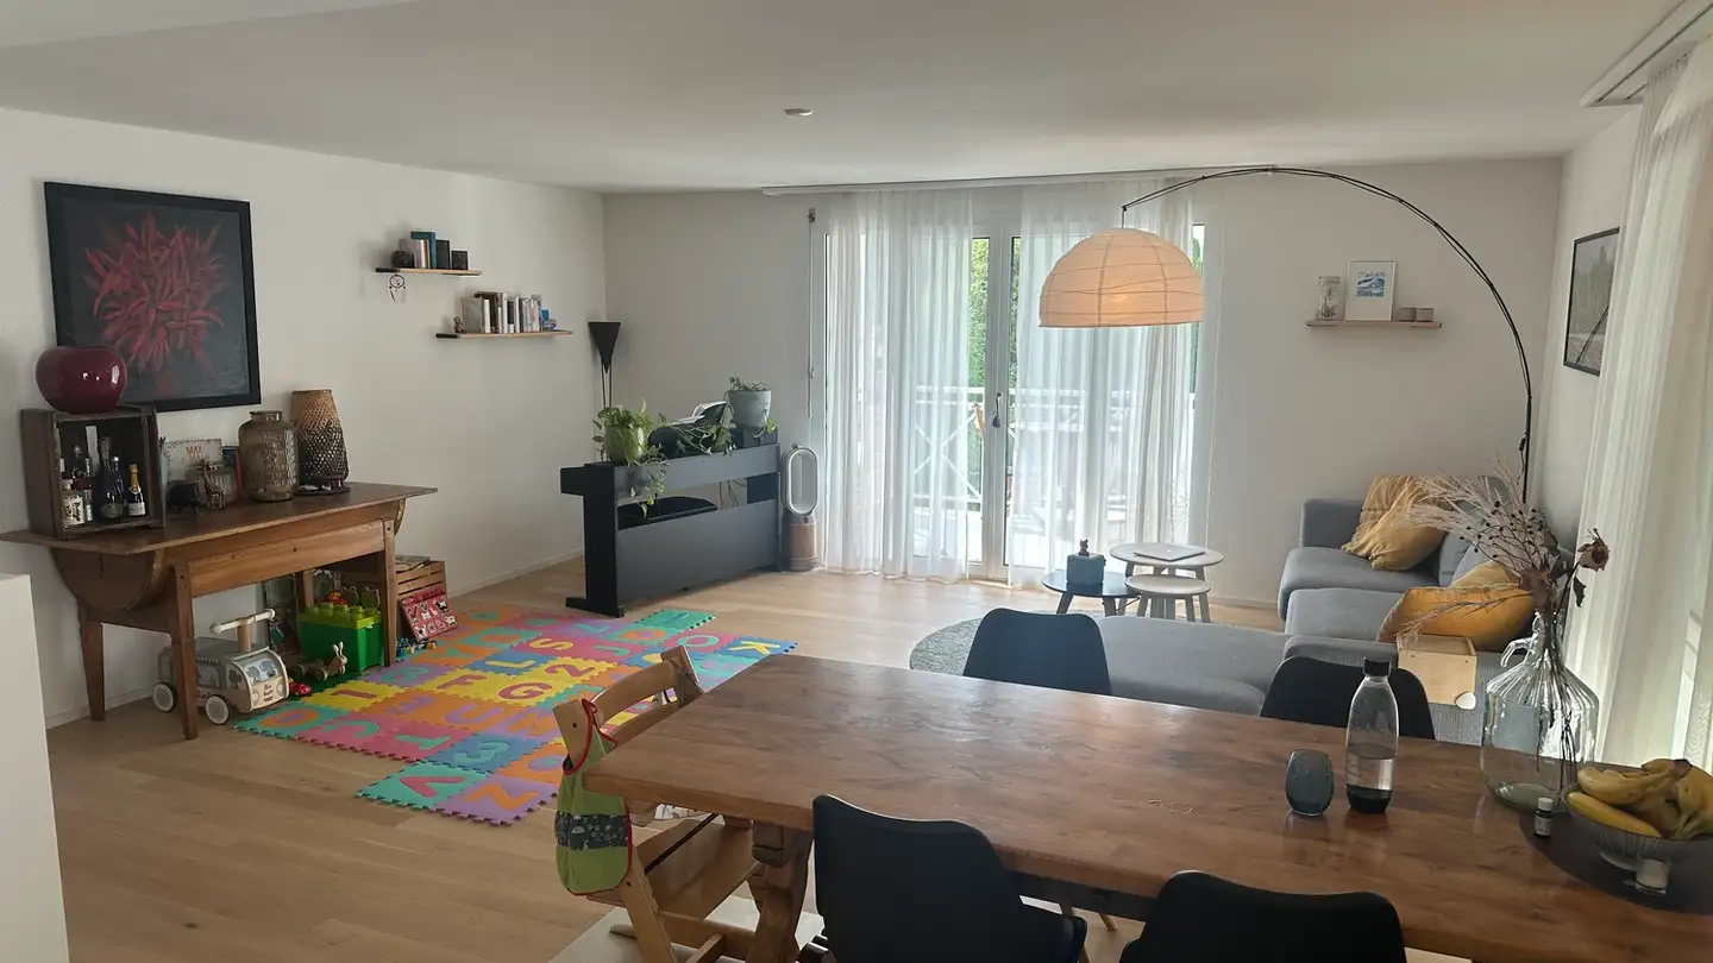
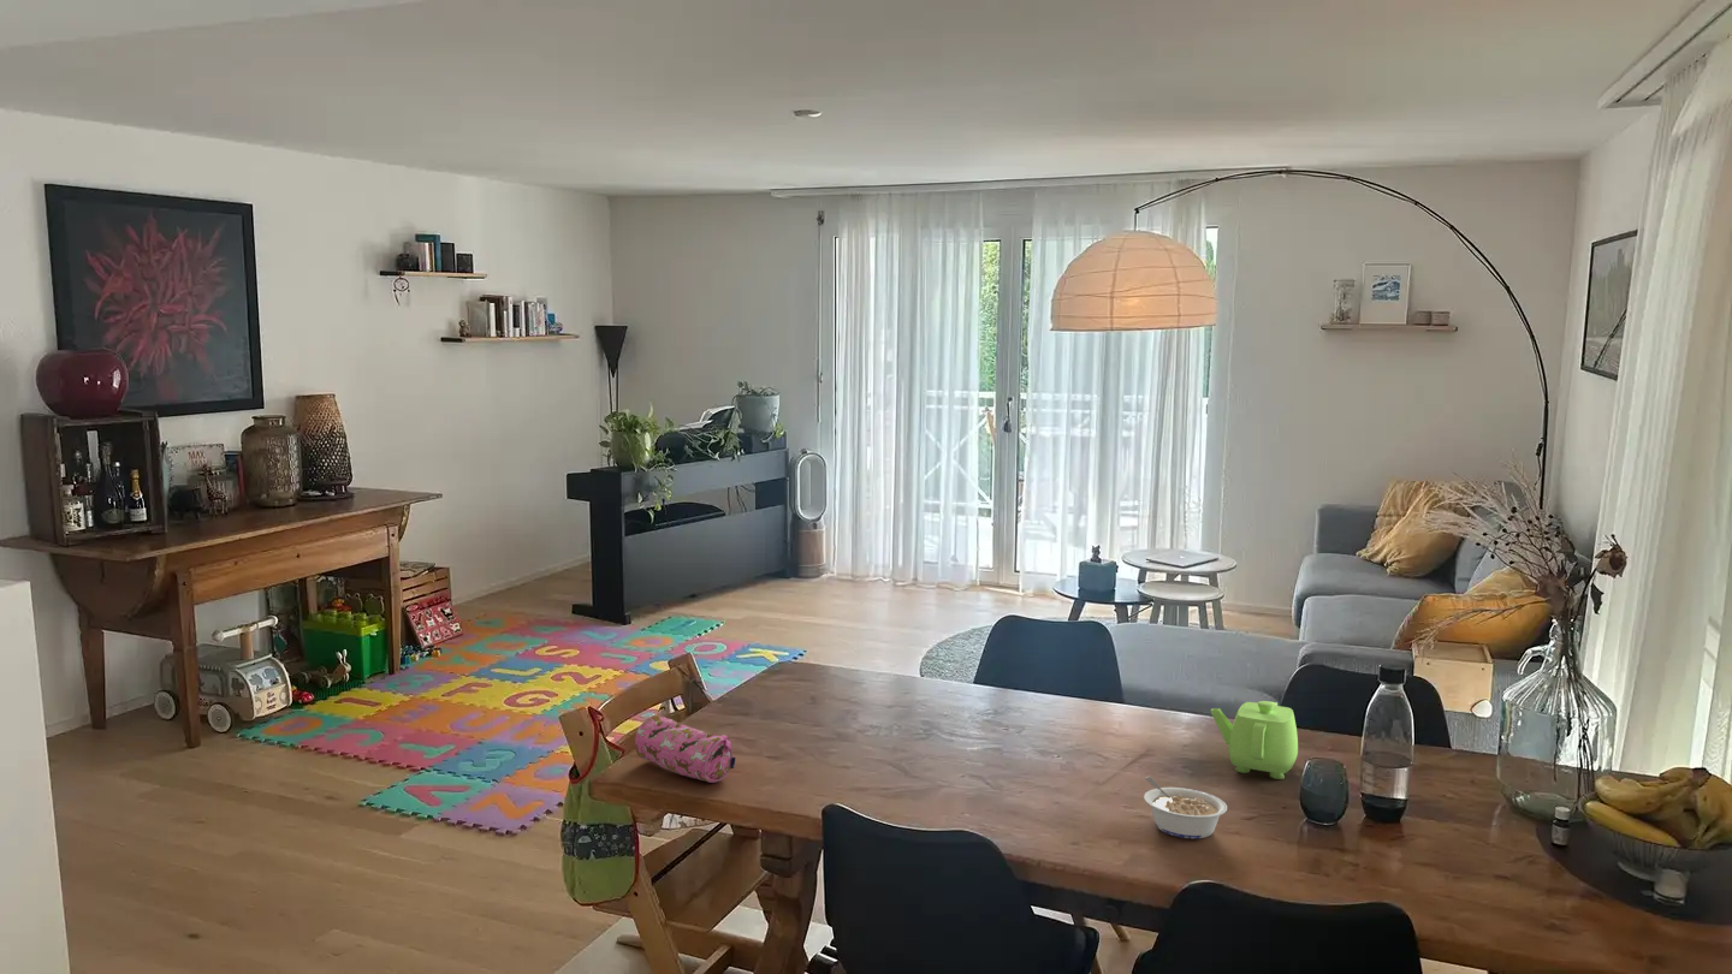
+ legume (1181, 810)
+ pencil case (683, 747)
+ teapot (1253, 734)
